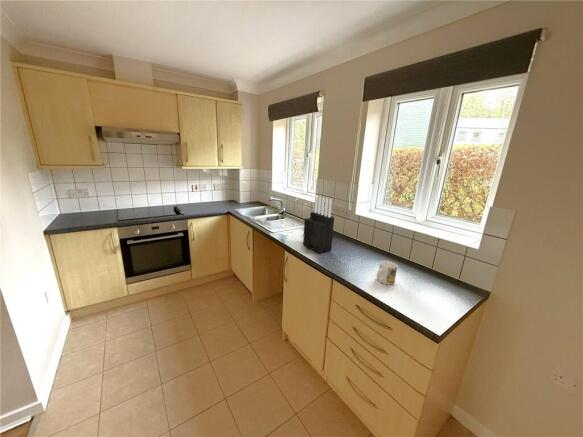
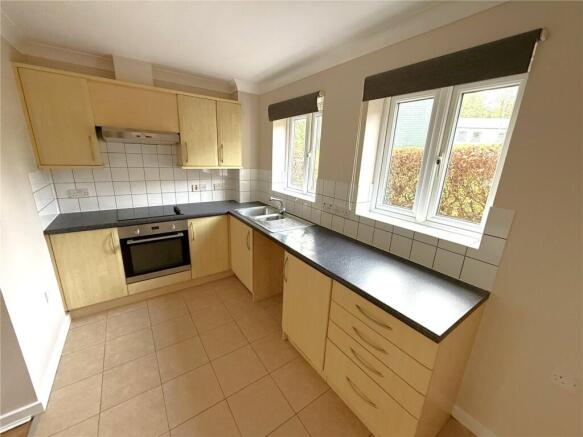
- mug (384, 273)
- knife block (317, 223)
